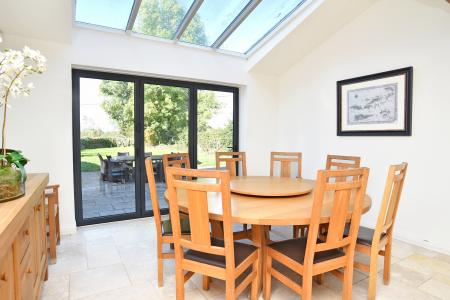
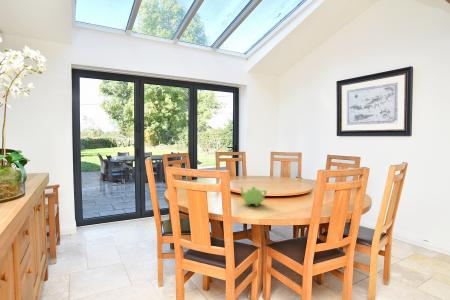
+ teapot (252, 195)
